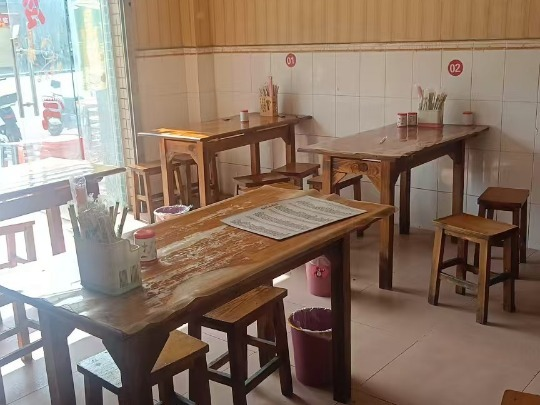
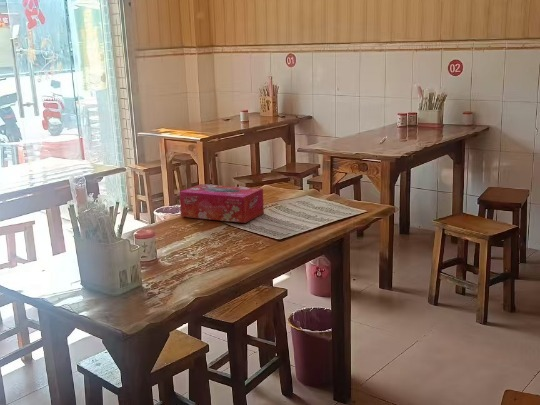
+ tissue box (221, 202)
